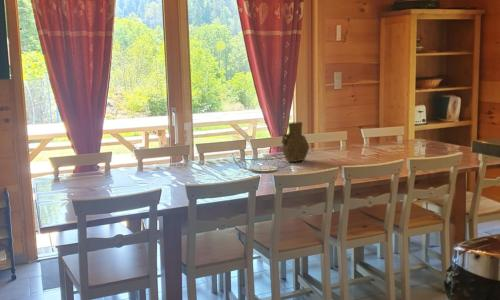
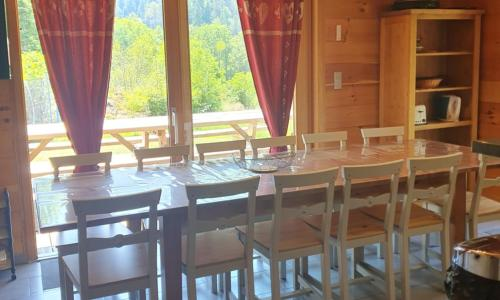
- pitcher (292, 141)
